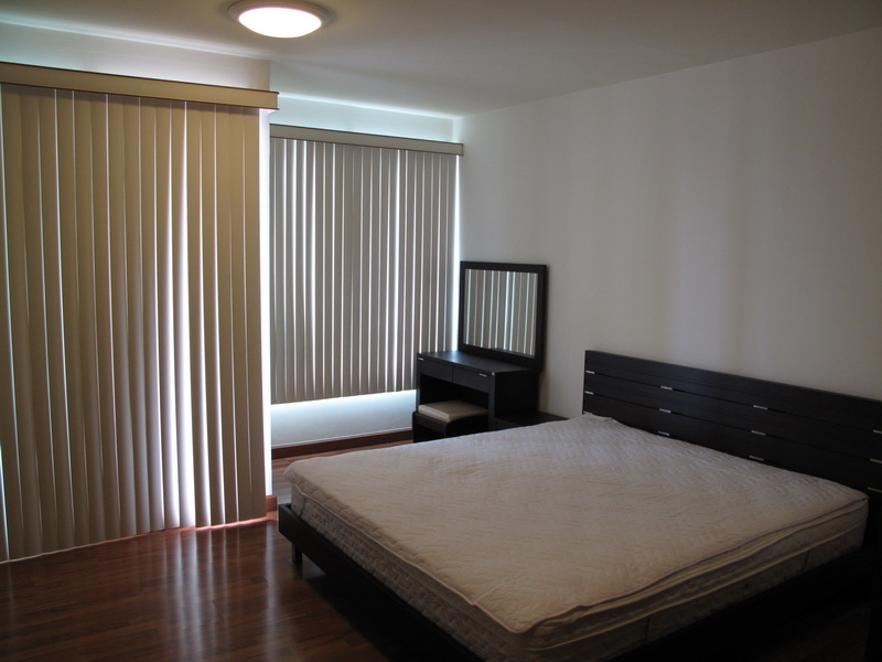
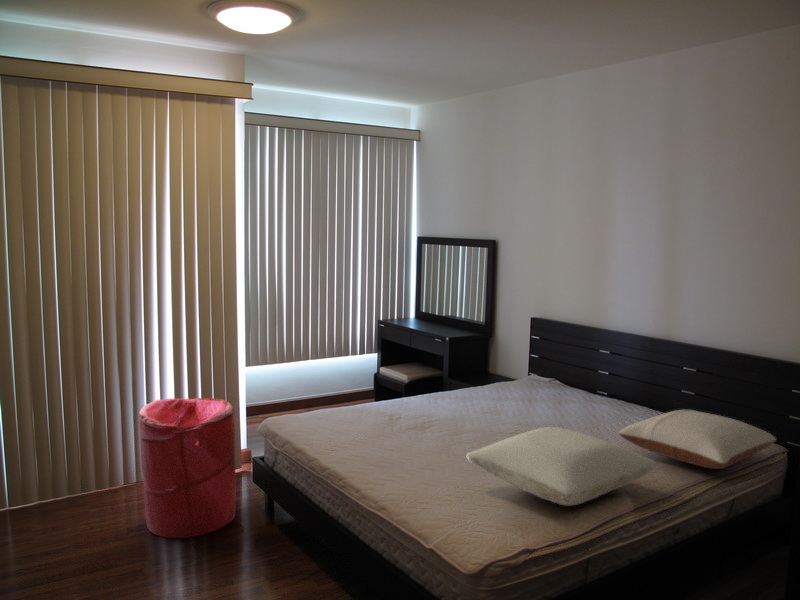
+ laundry hamper (189, 462)
+ pillow (559, 466)
+ pillow (696, 437)
